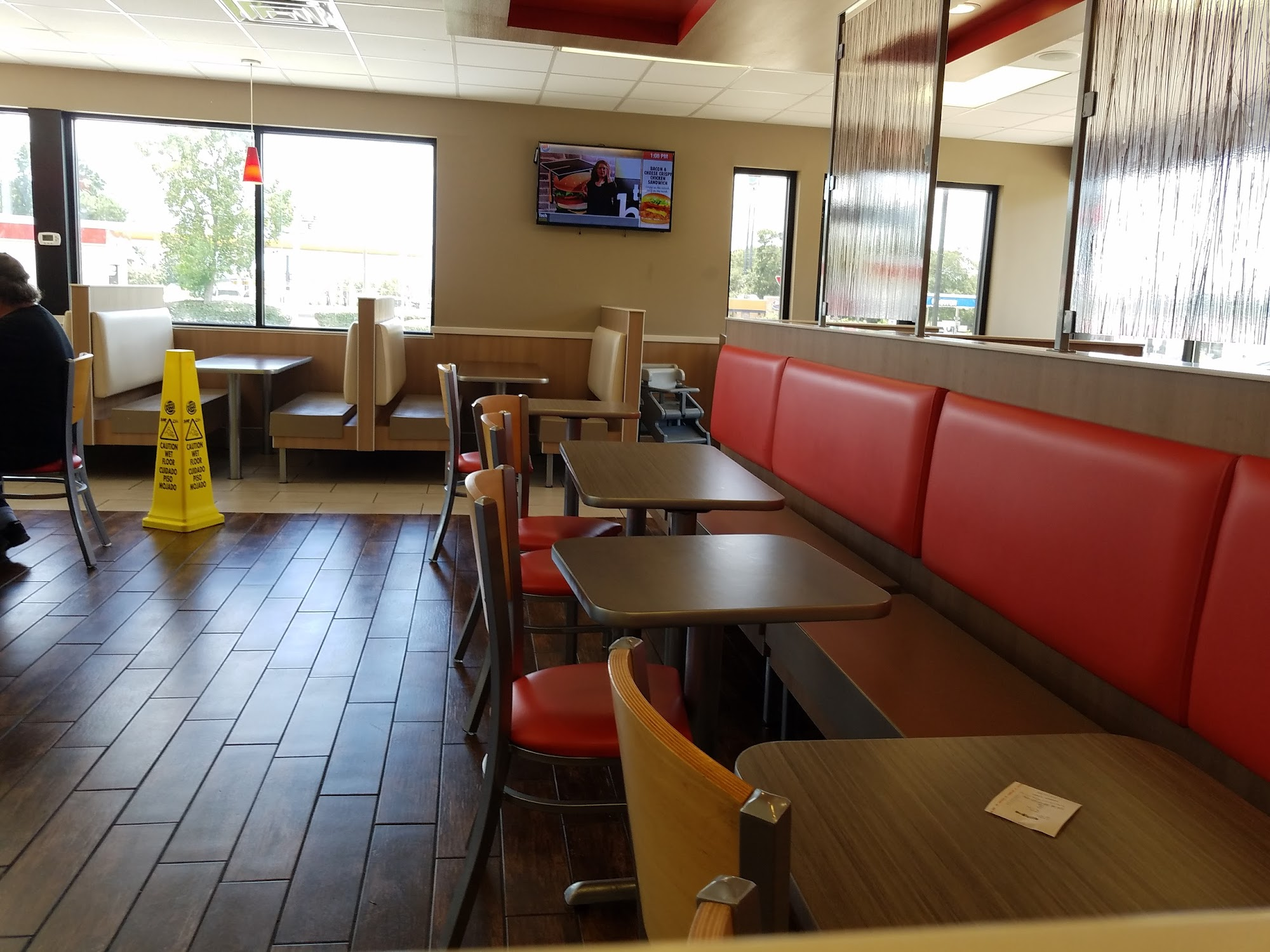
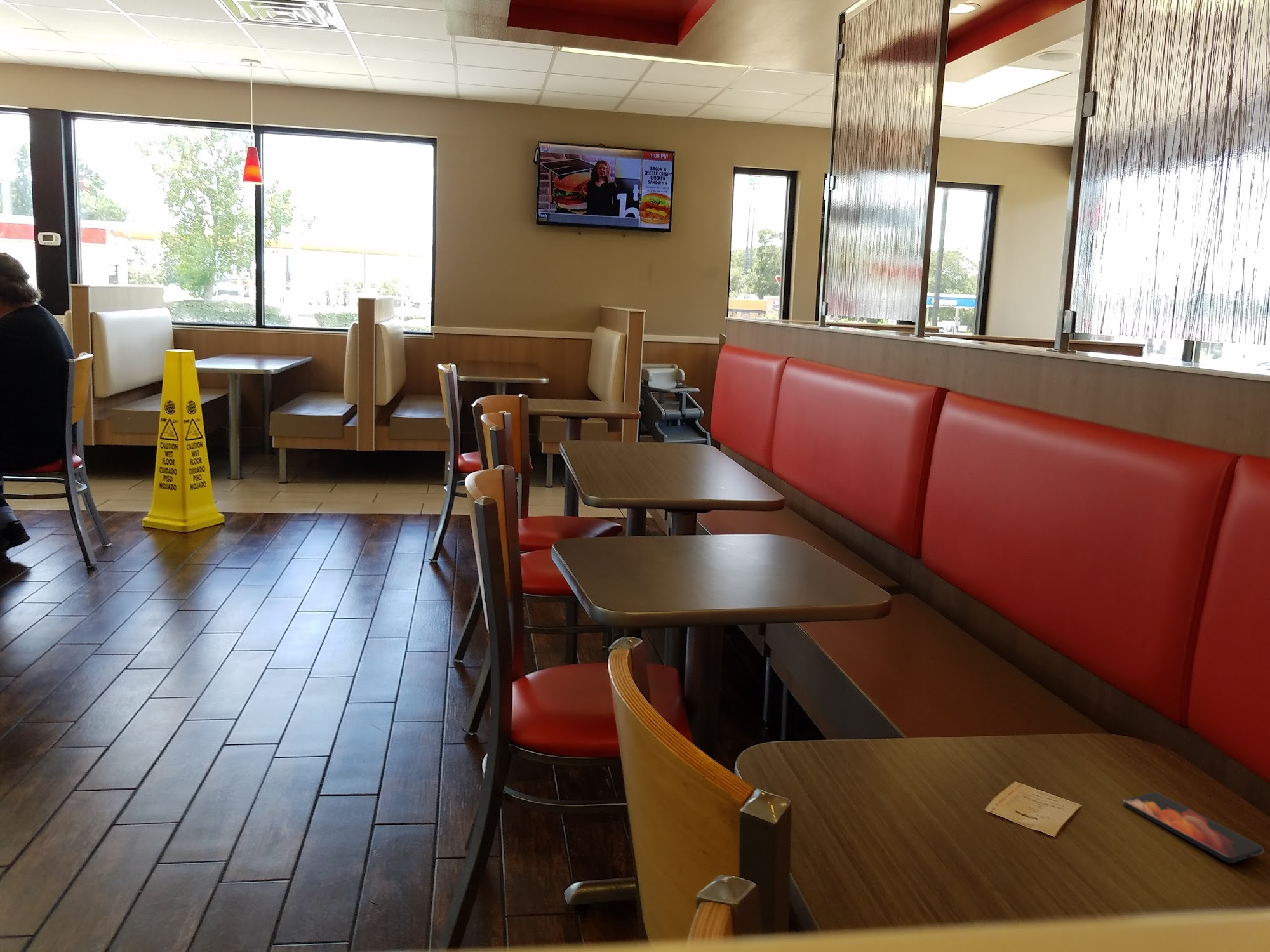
+ smartphone (1190, 825)
